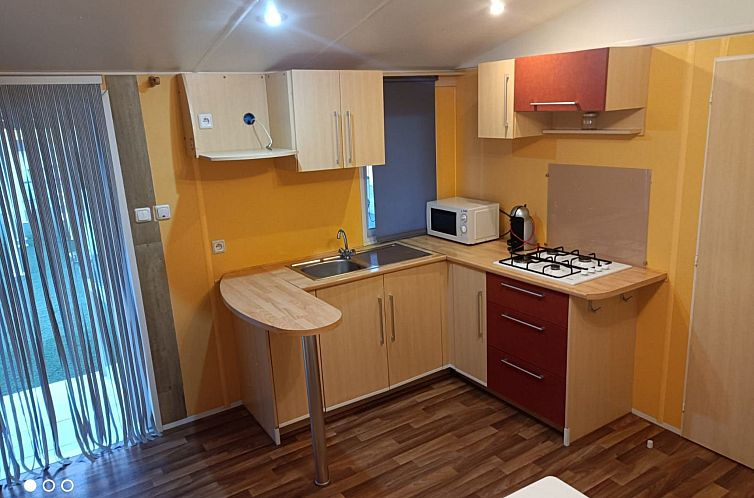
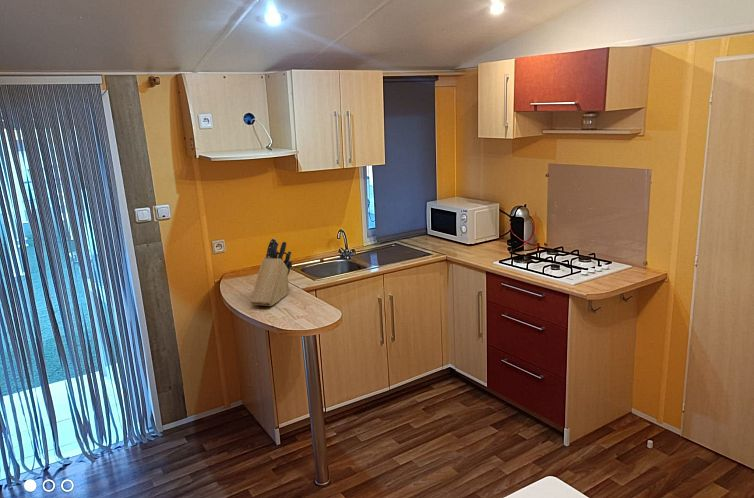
+ knife block (271, 270)
